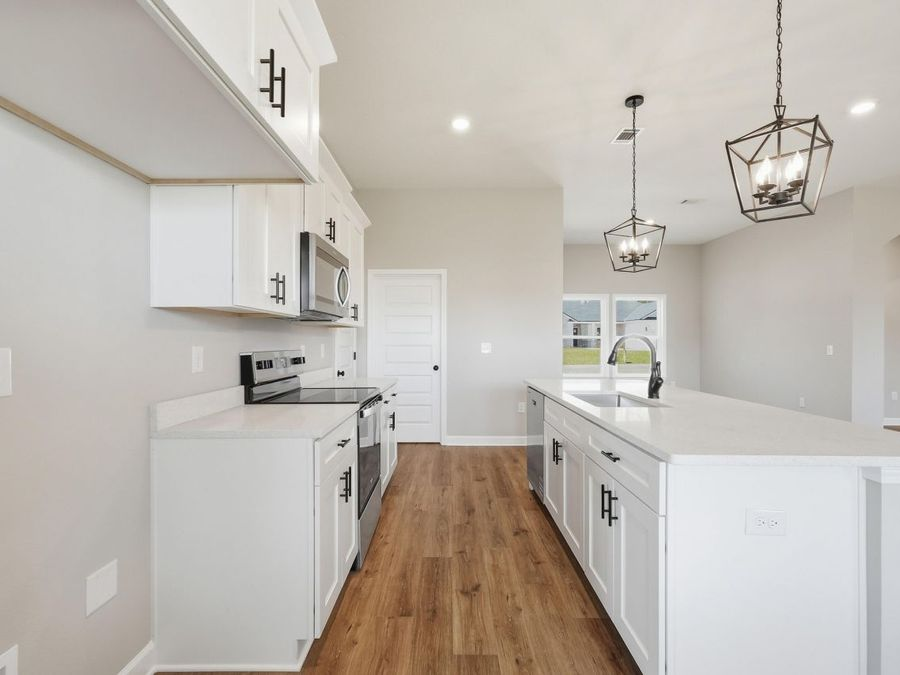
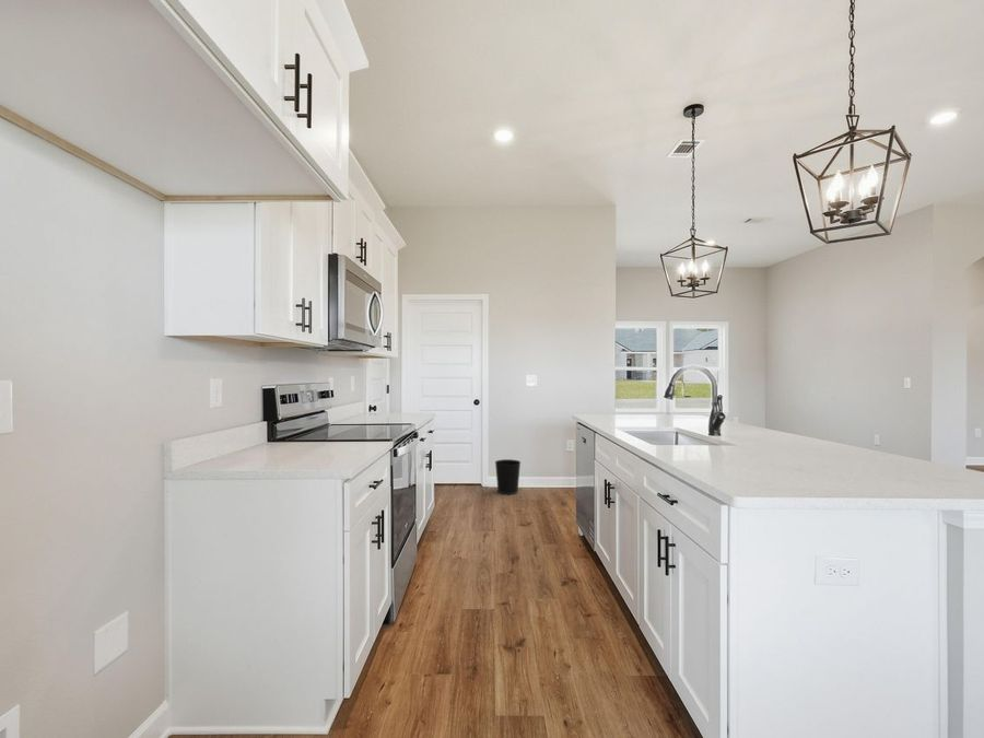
+ wastebasket (507, 477)
